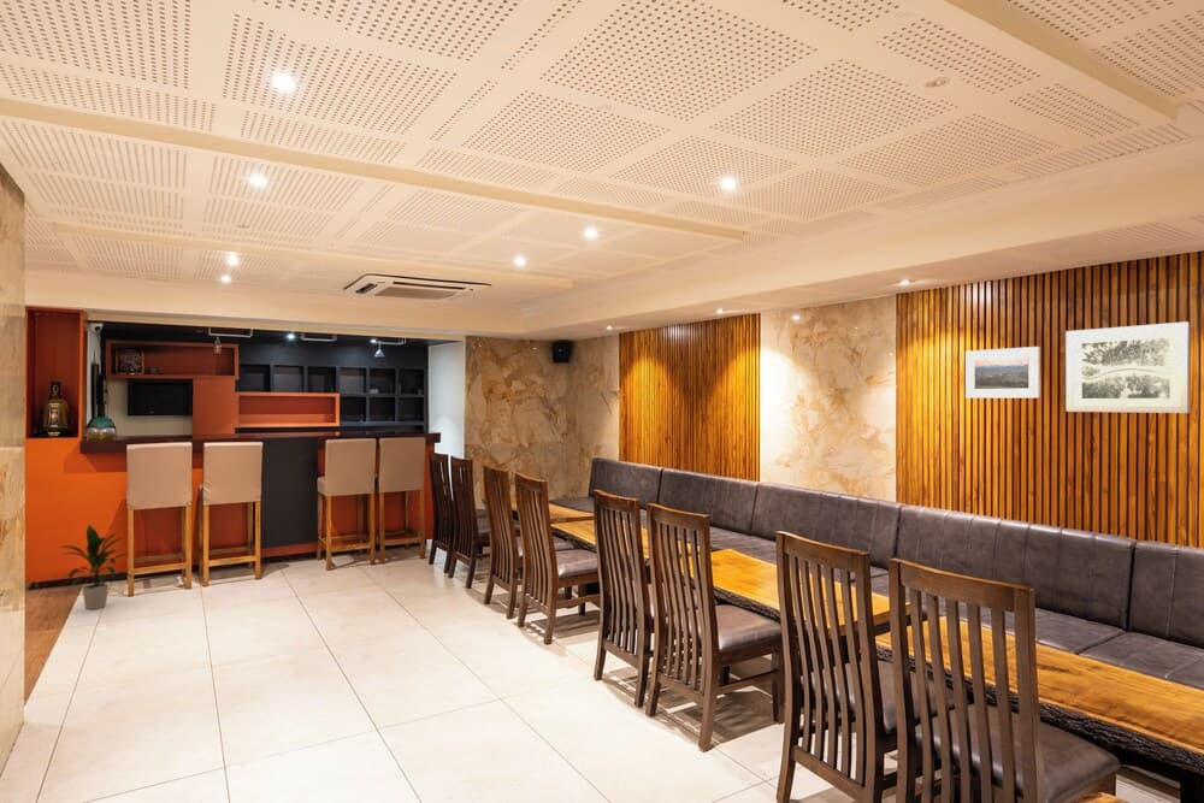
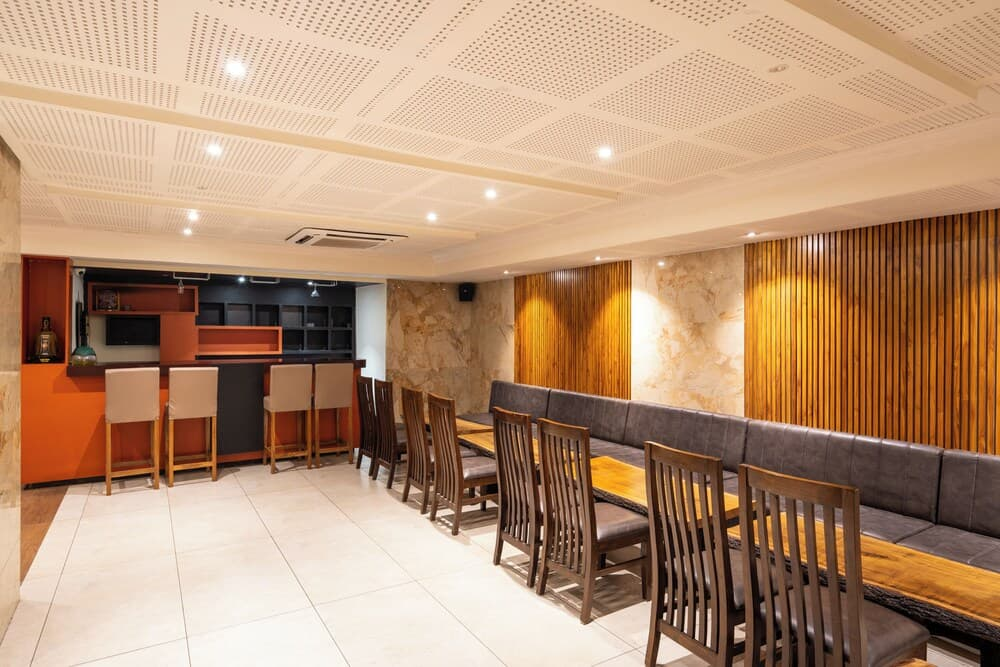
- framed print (1001, 373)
- indoor plant (99, 566)
- wall art (1123, 370)
